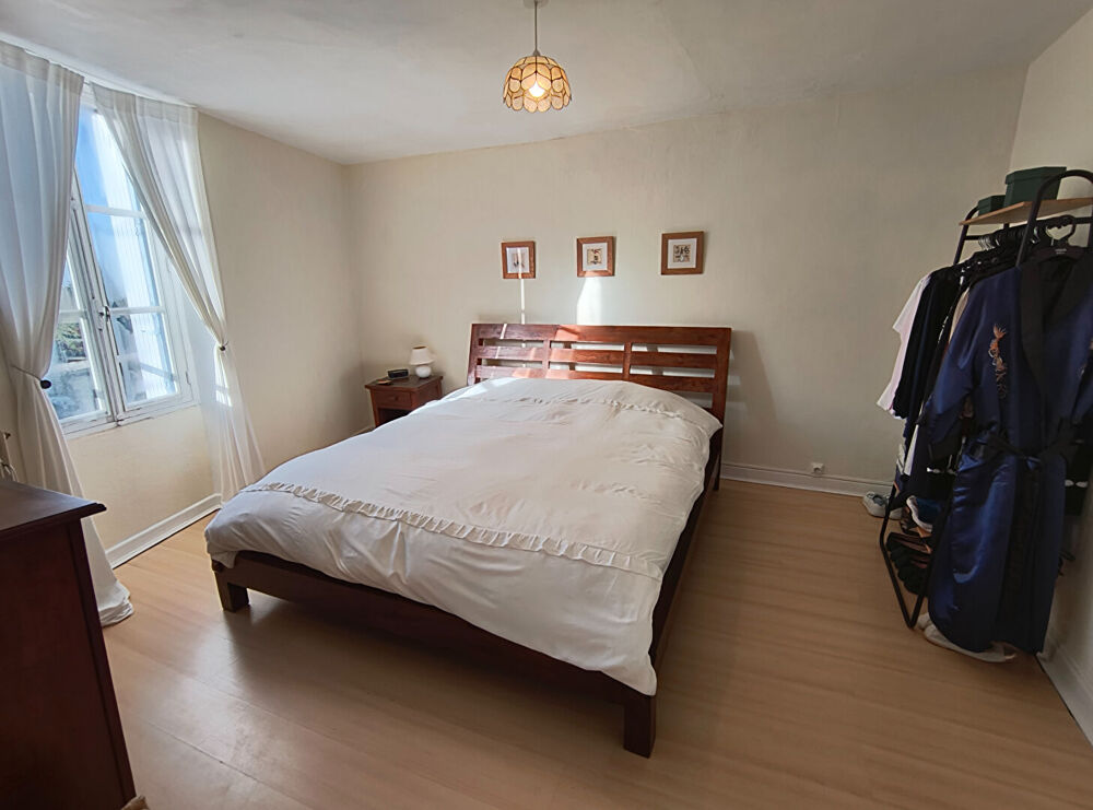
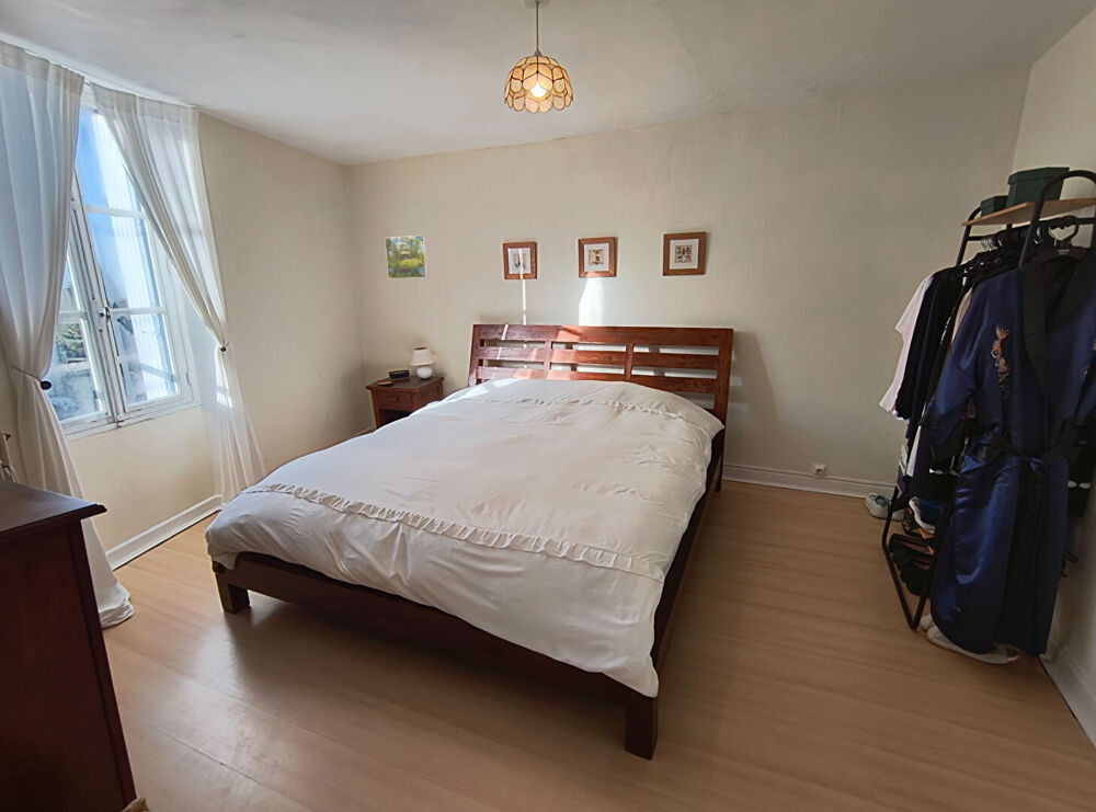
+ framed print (406, 258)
